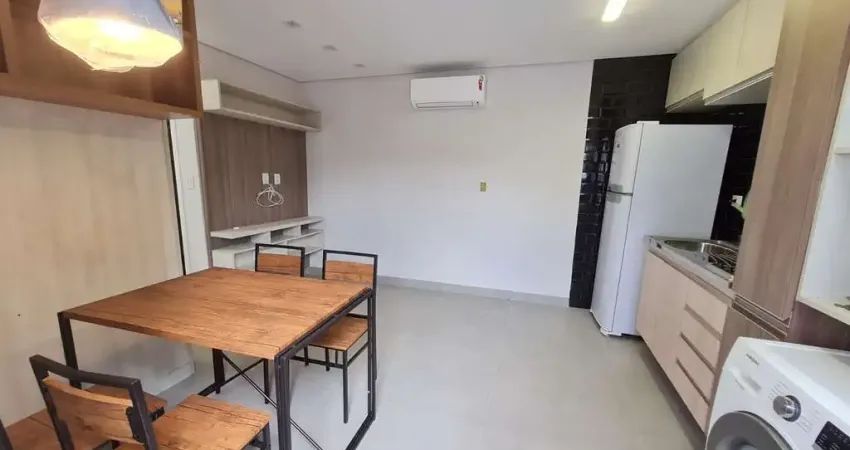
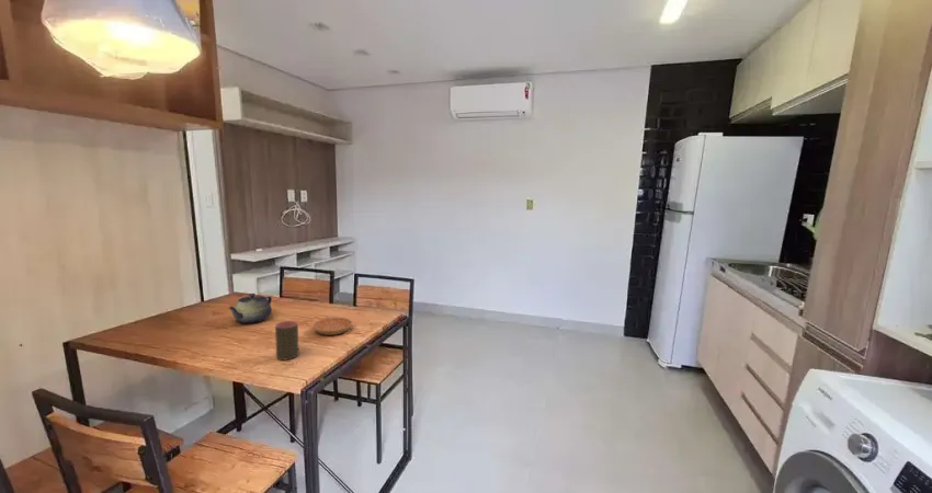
+ teapot (250, 307)
+ cup (287, 340)
+ saucer (332, 326)
